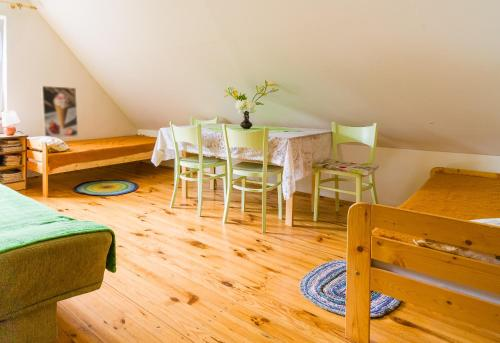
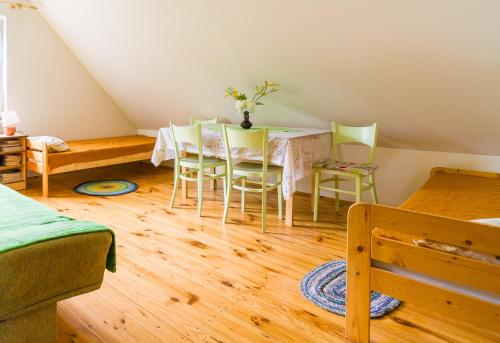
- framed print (60, 112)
